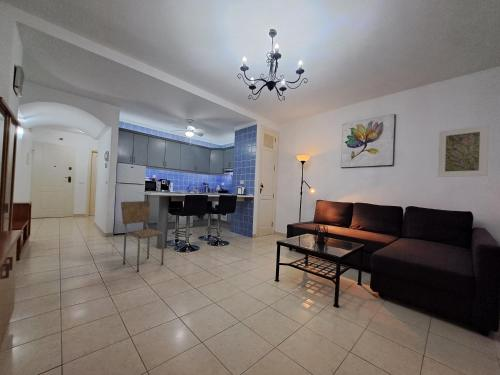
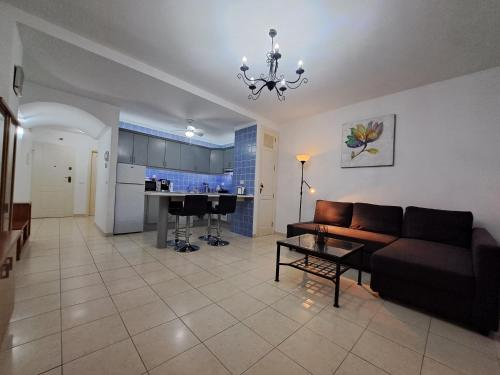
- dining chair (142, 232)
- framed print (461, 152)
